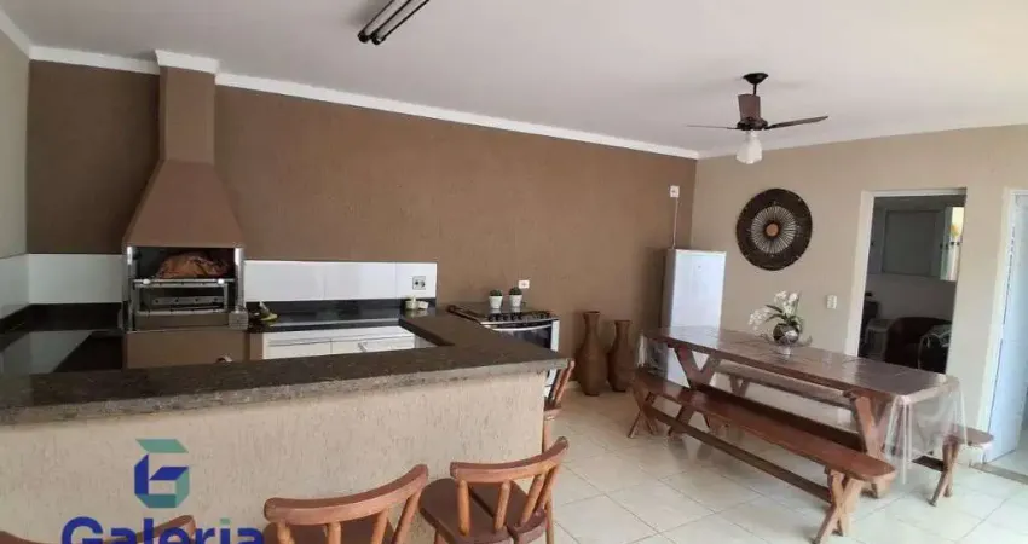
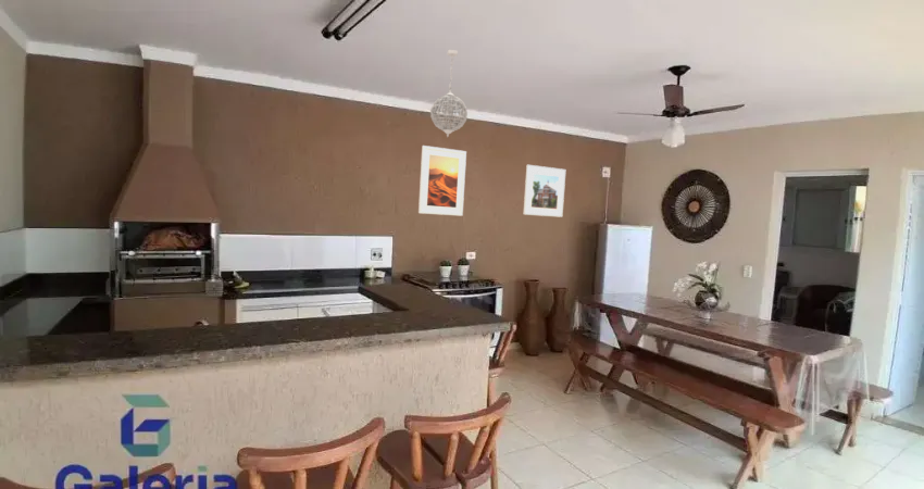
+ pendant light (450, 95)
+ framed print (545, 191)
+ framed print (442, 181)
